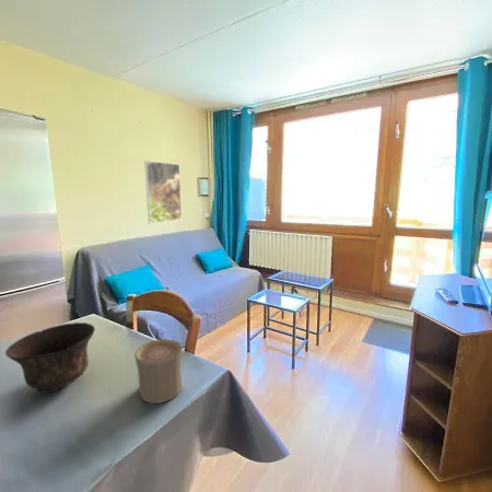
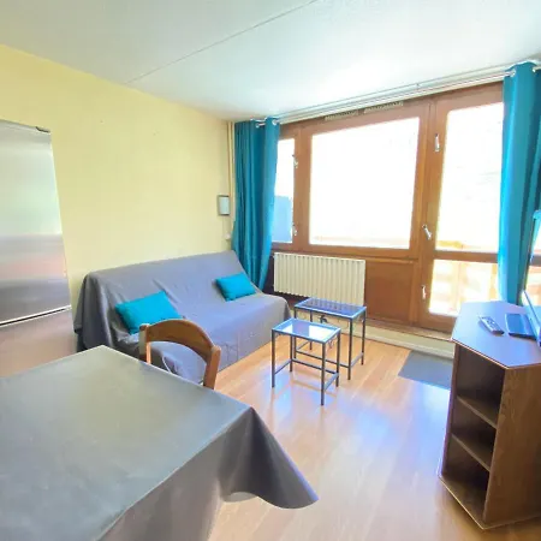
- bowl (56, 360)
- cup (160, 370)
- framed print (164, 192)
